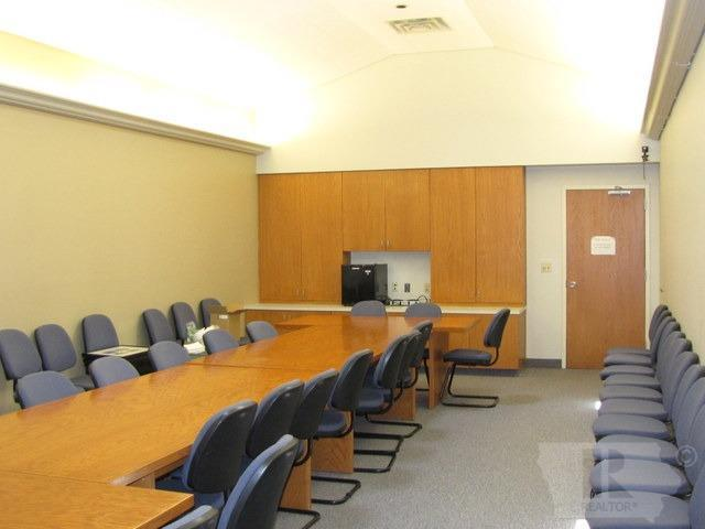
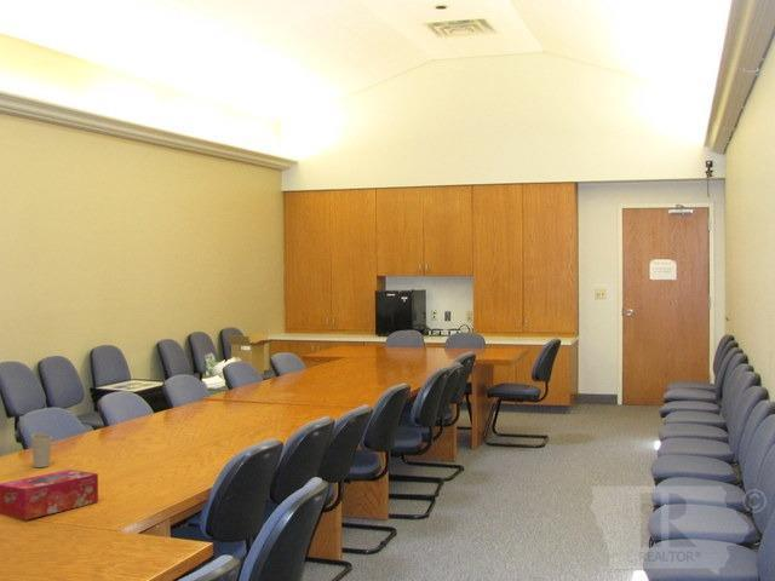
+ cup (41, 450)
+ tissue box (48, 493)
